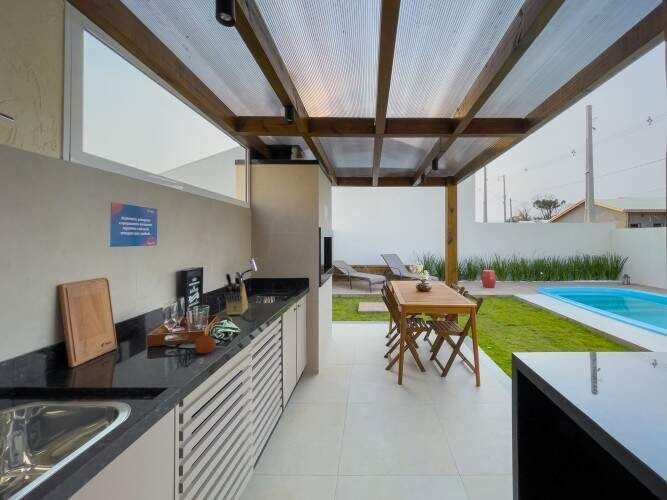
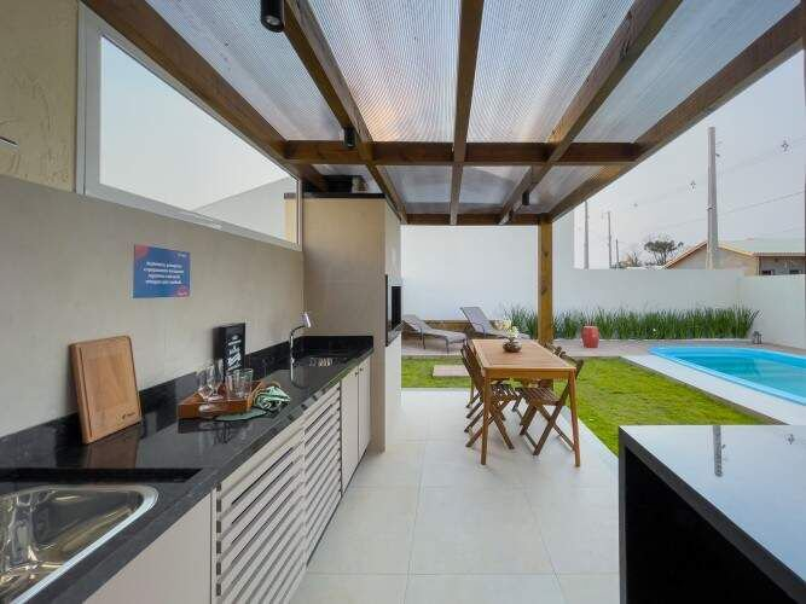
- knife block (236, 291)
- fruit (205, 343)
